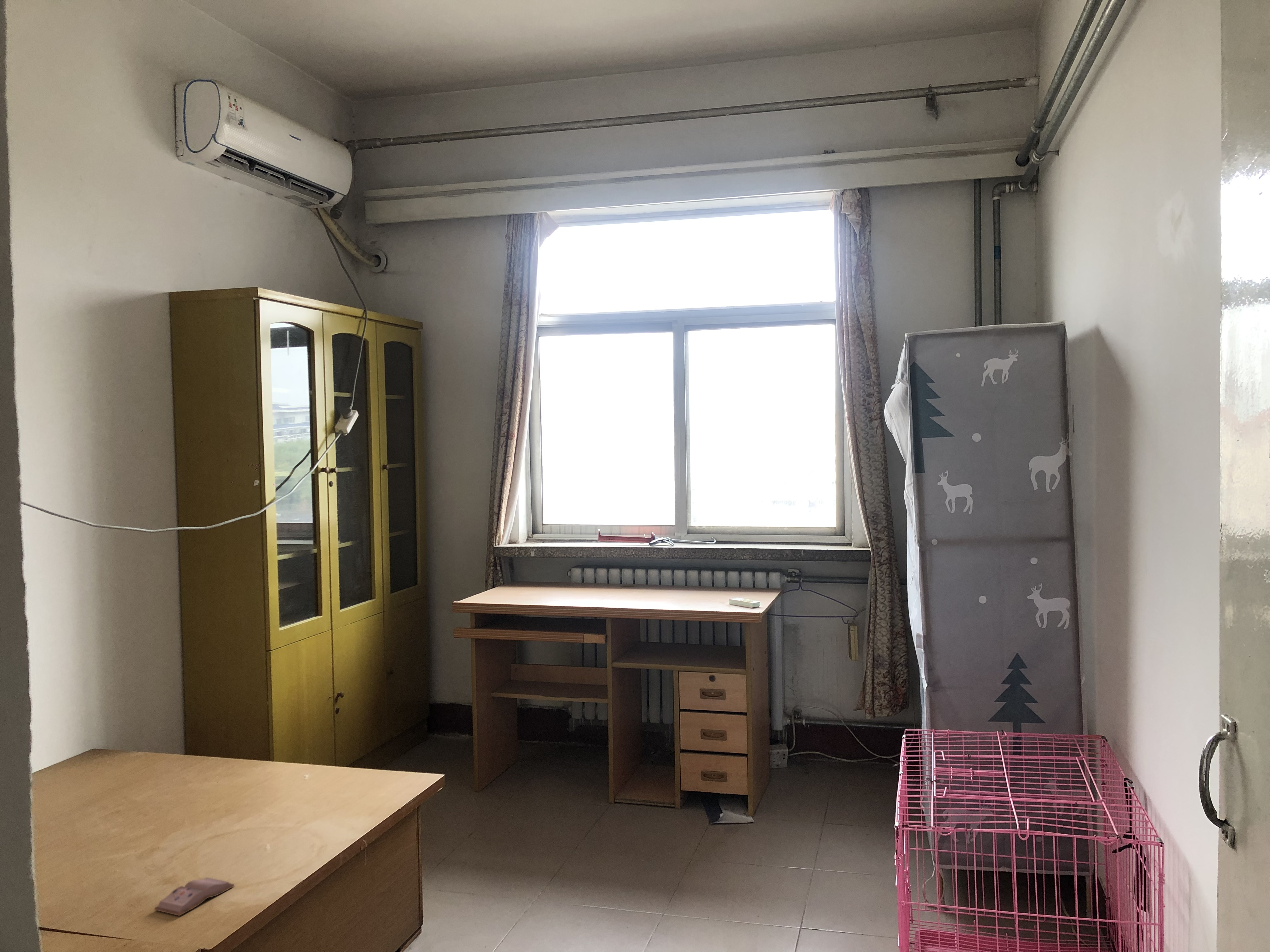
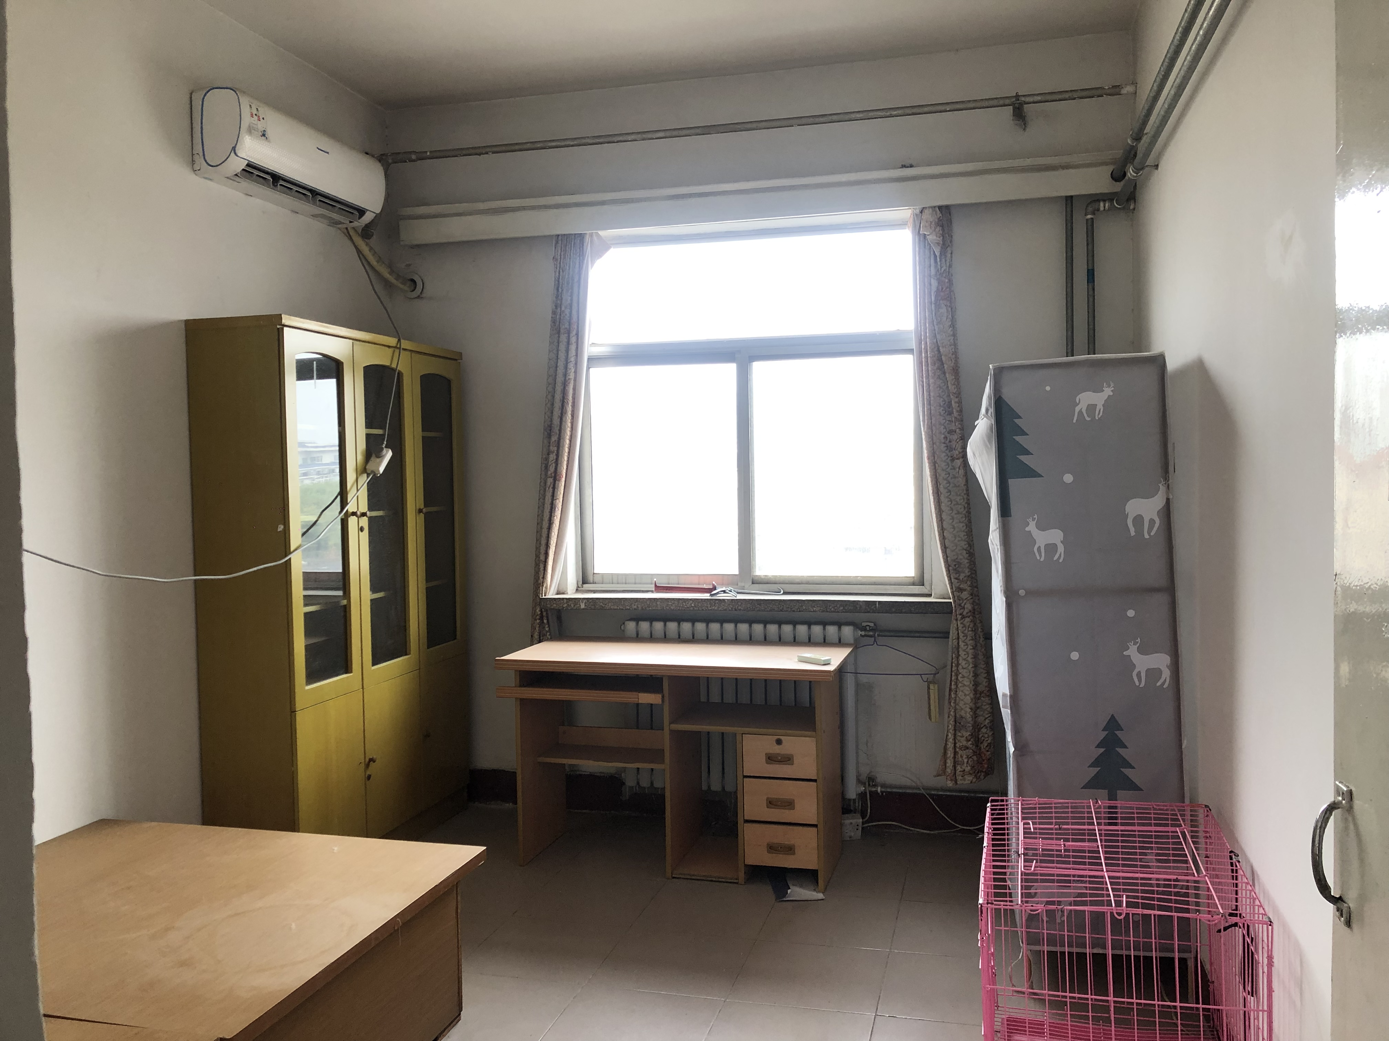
- book (195, 892)
